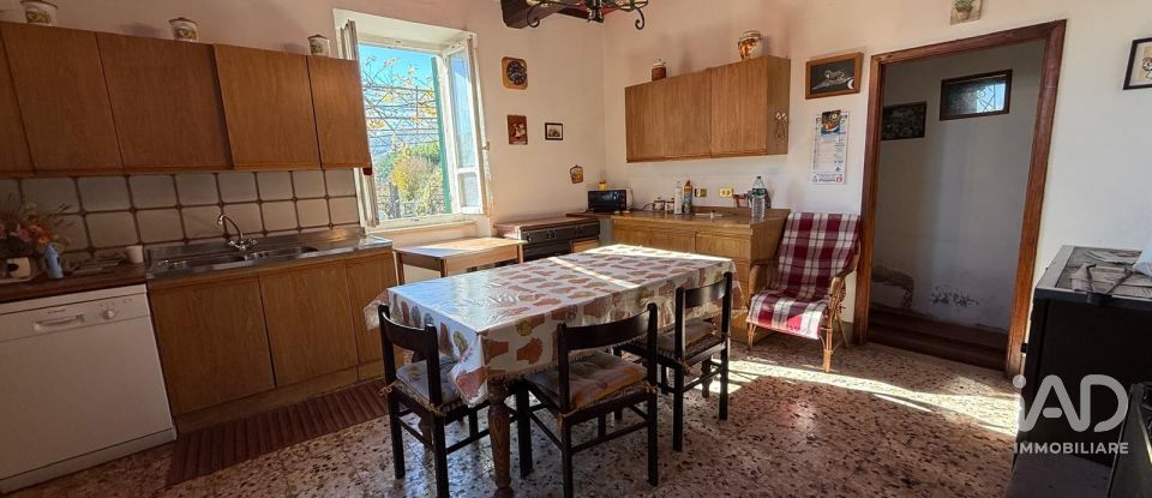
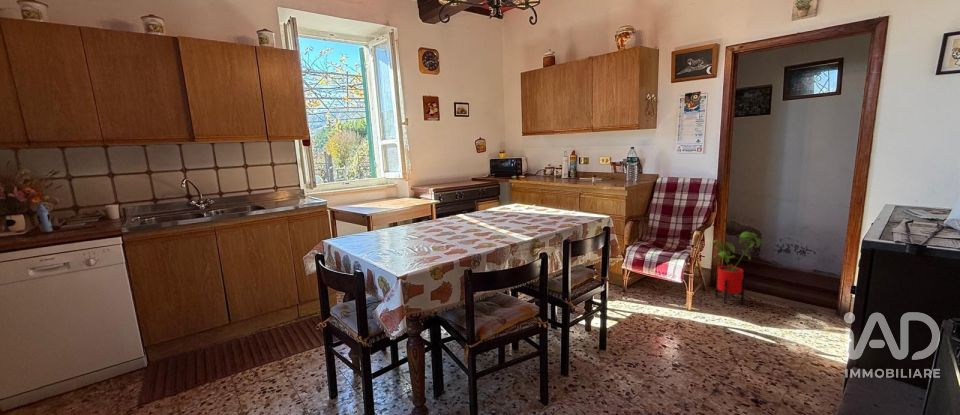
+ house plant (732, 266)
